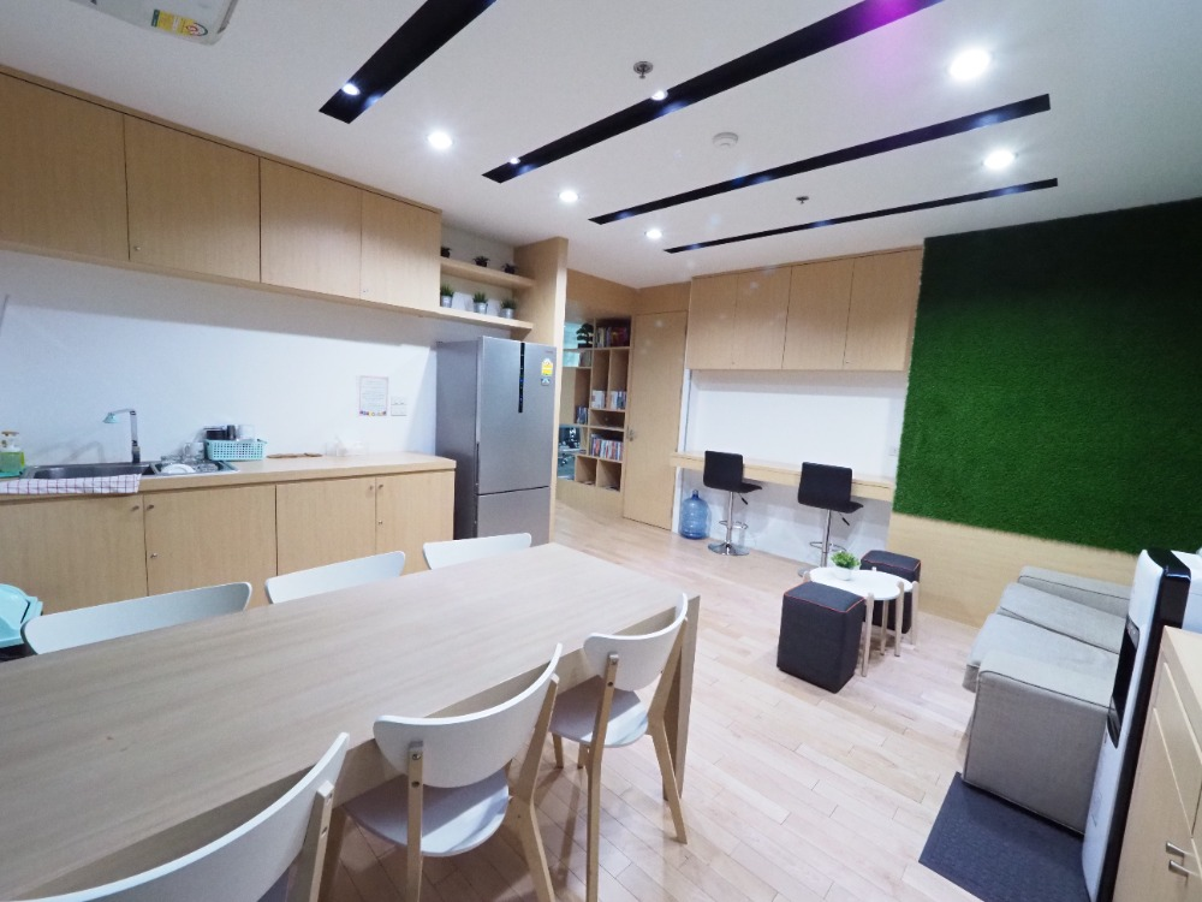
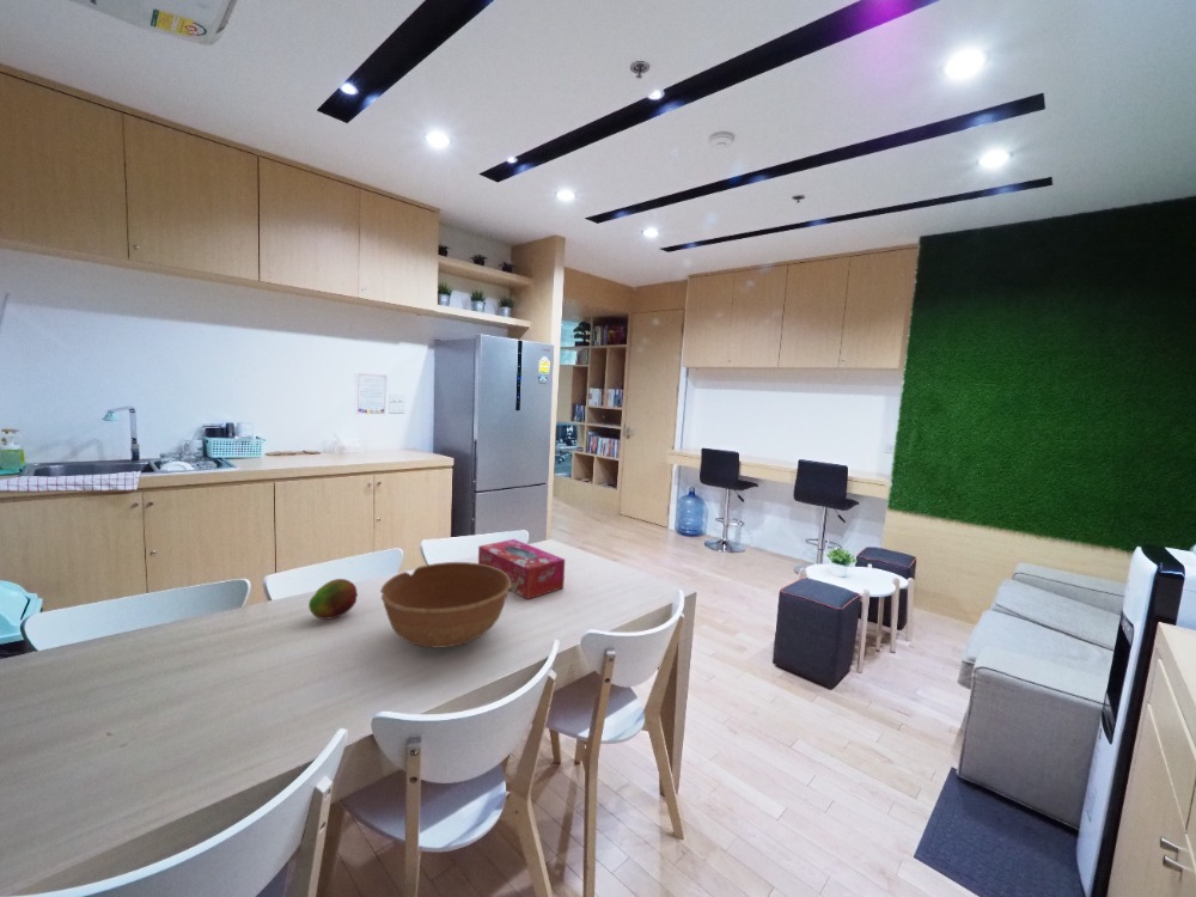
+ fruit (334, 598)
+ tissue box (519, 566)
+ bowl (447, 609)
